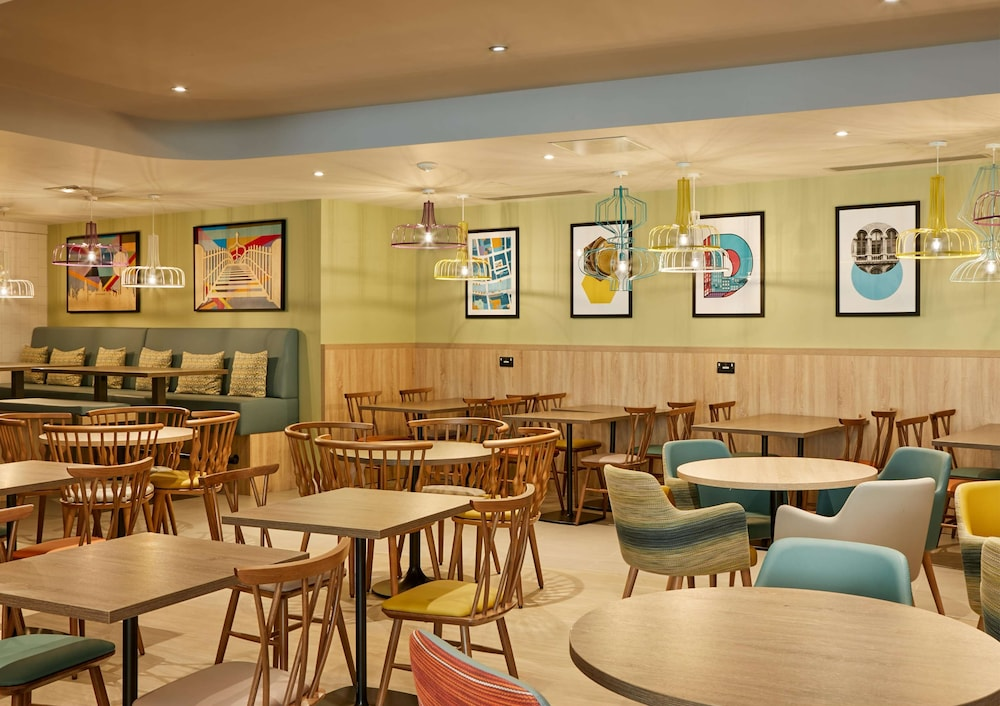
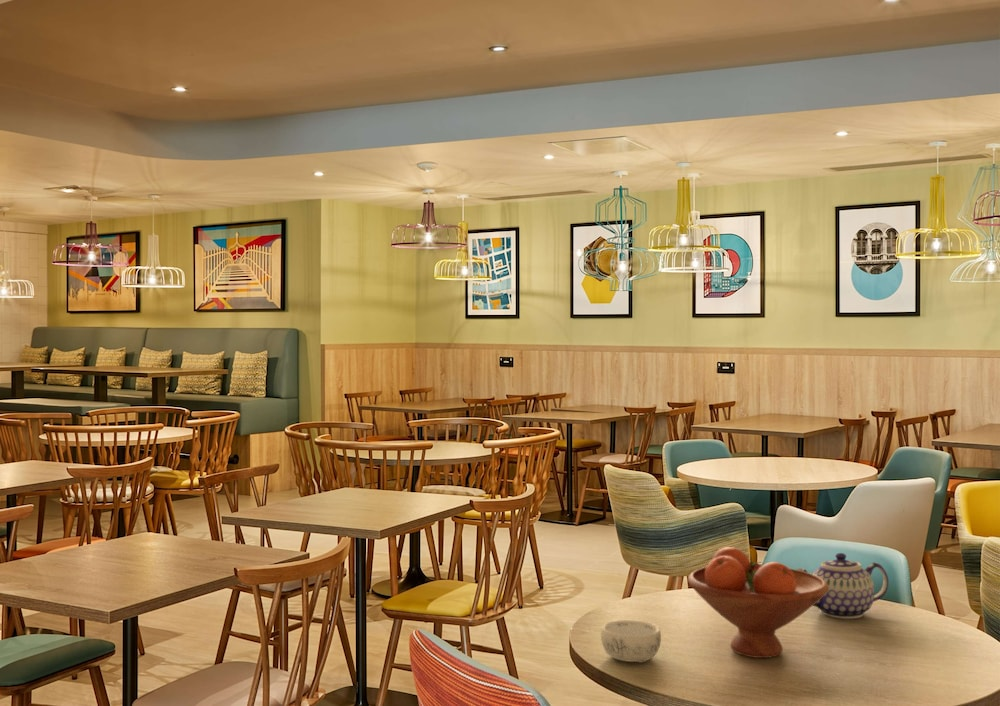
+ fruit bowl (756, 601)
+ decorative bowl (629, 641)
+ teapot (841, 583)
